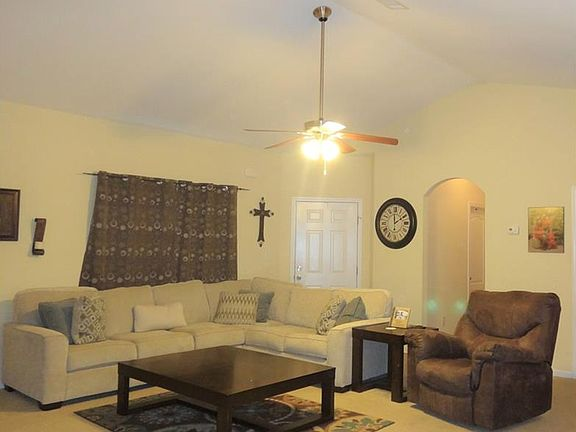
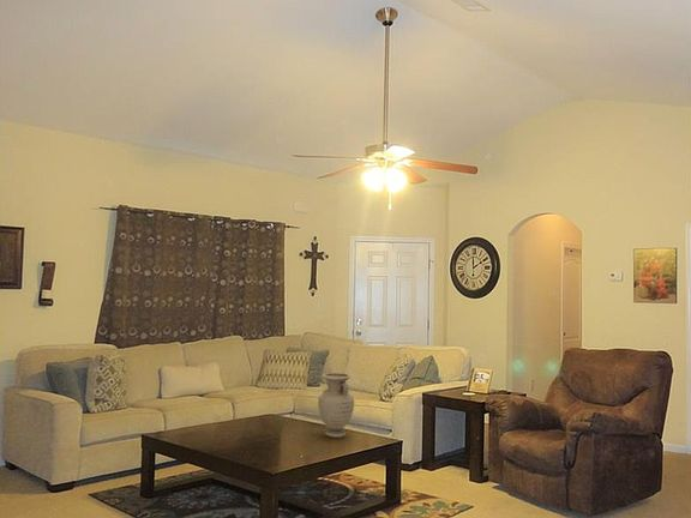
+ vase (336, 404)
